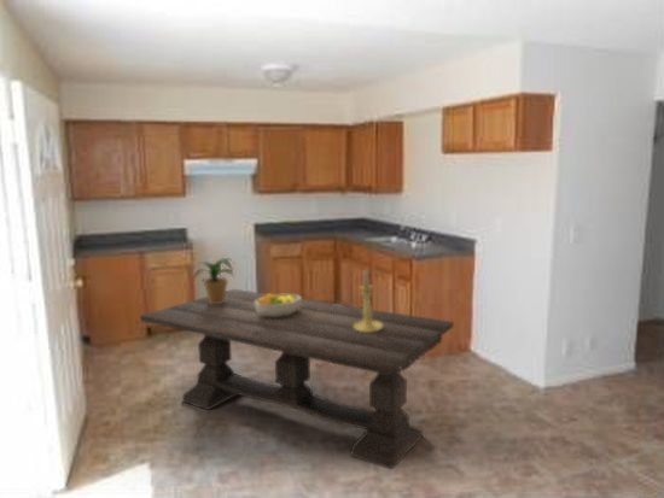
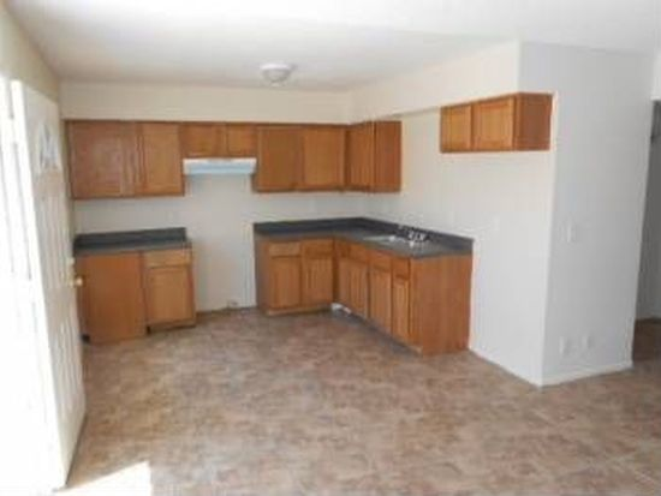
- dining table (292, 368)
- candle holder (367, 299)
- fruit bowl (278, 303)
- potted plant (215, 281)
